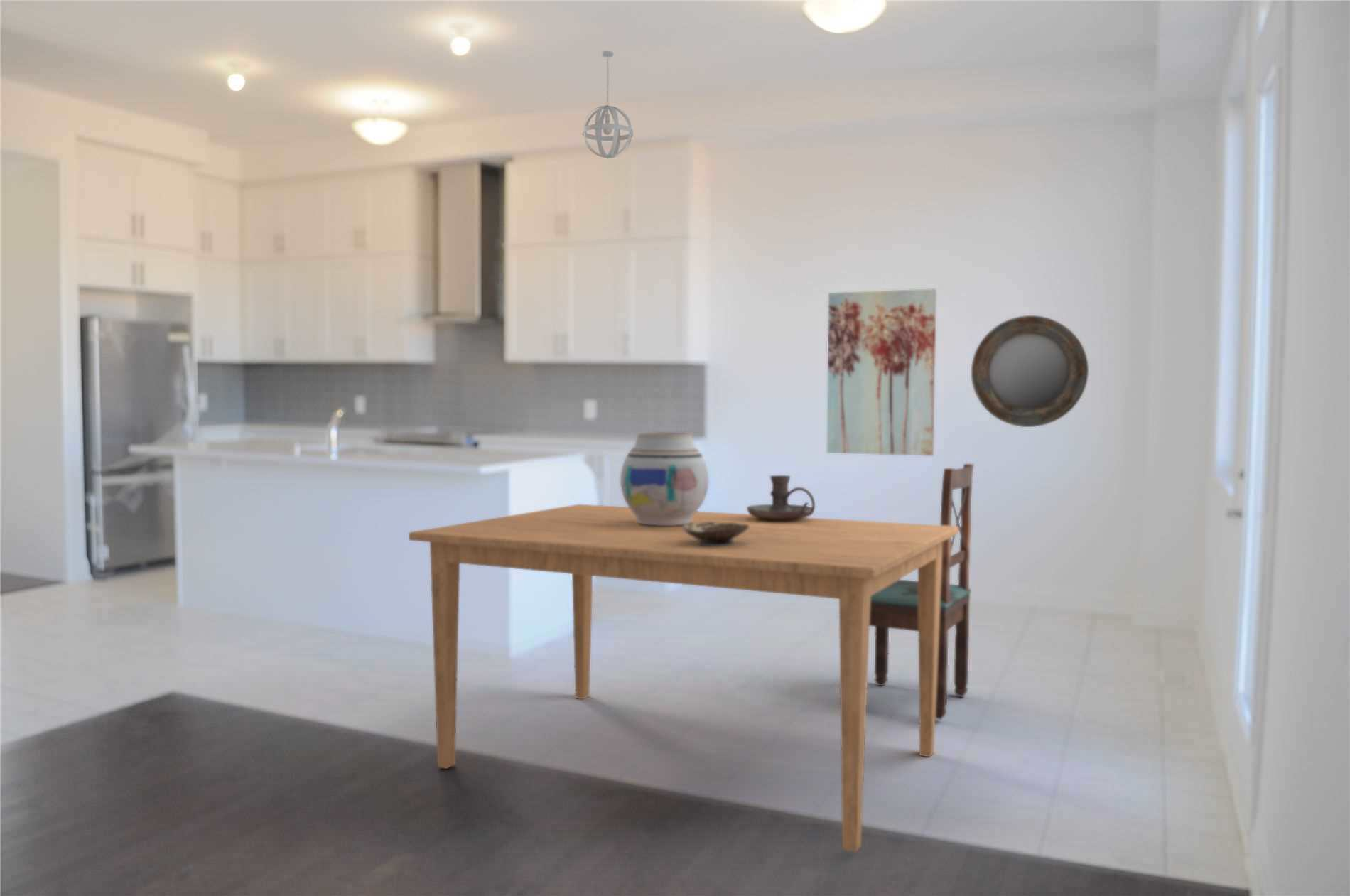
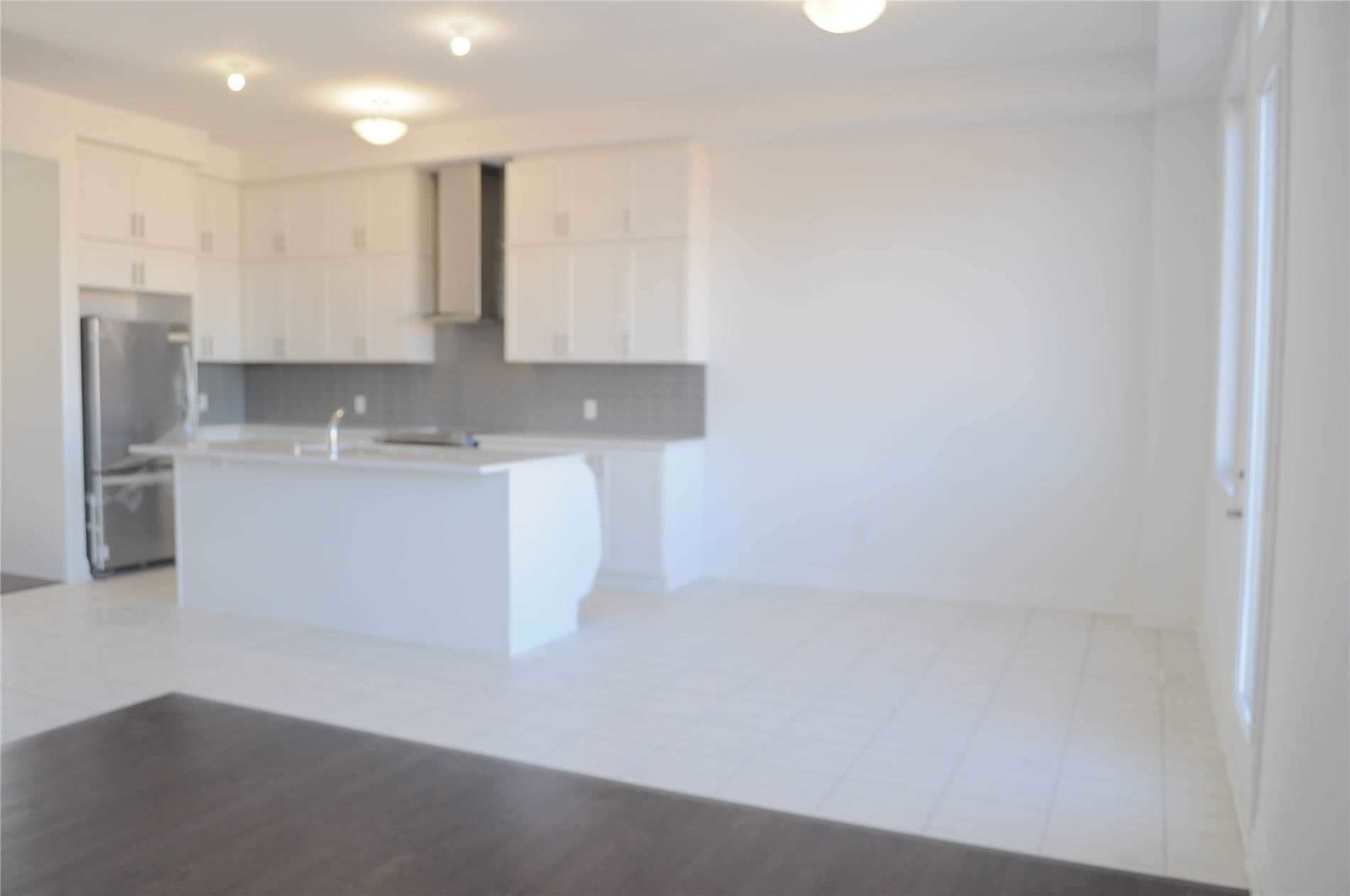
- home mirror (1028, 371)
- dining chair (911, 583)
- wall art (880, 372)
- vase (664, 477)
- bowl (716, 534)
- candle holder (785, 497)
- dining table (698, 585)
- pendant light (608, 106)
